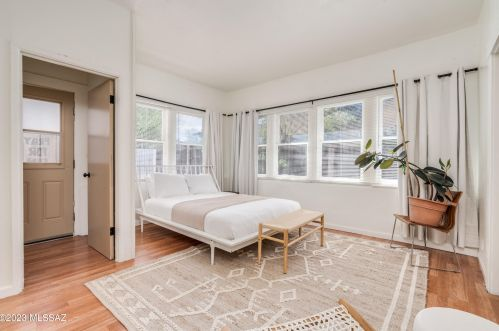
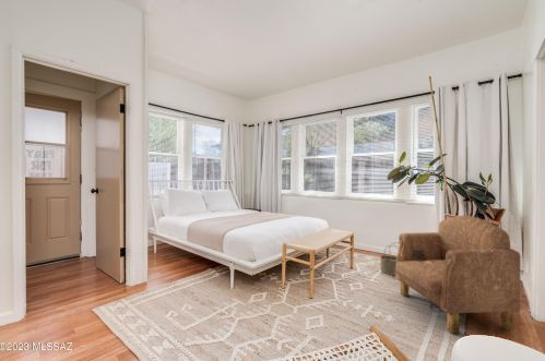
+ wicker basket (395, 258)
+ armchair (445, 263)
